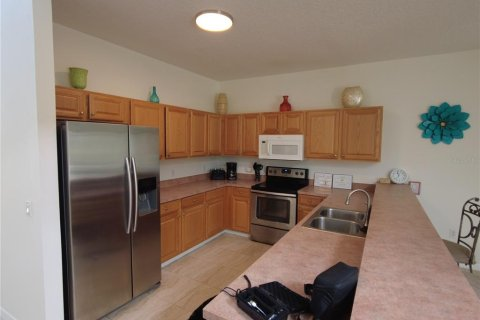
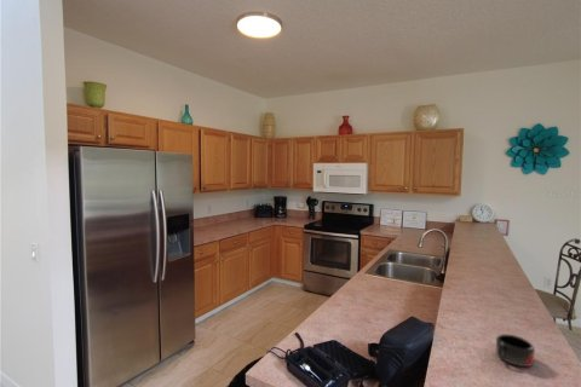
+ mug (511, 350)
